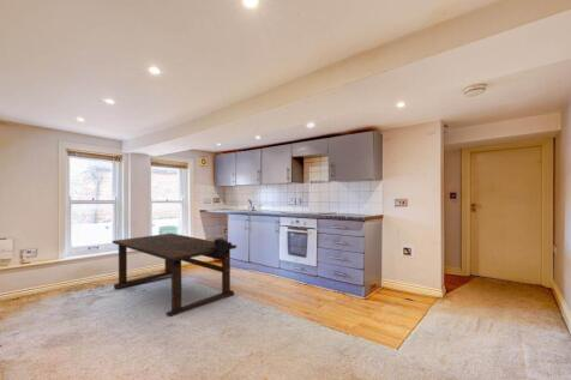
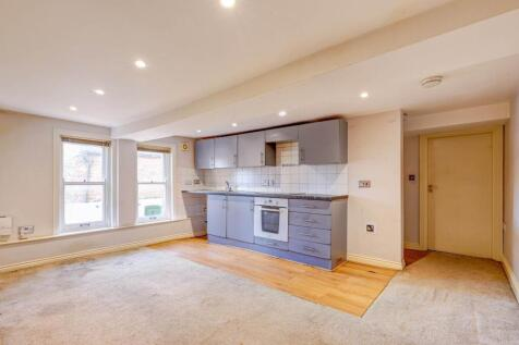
- dining table (175, 263)
